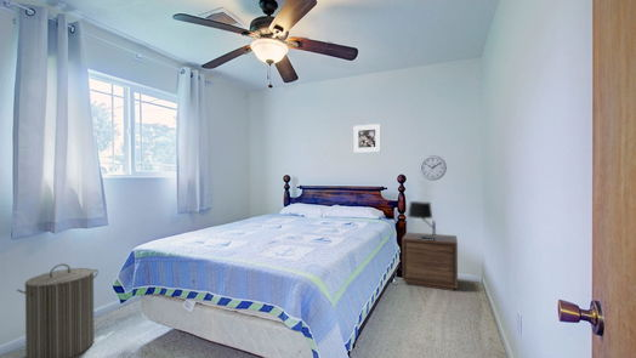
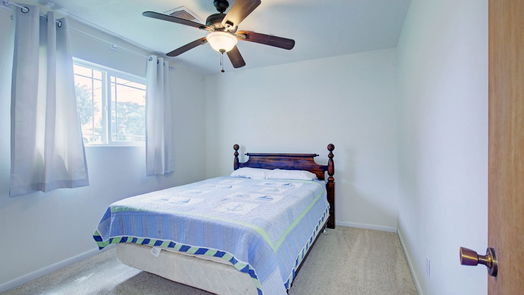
- nightstand (430, 258)
- laundry hamper (61, 306)
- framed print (367, 138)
- wall clock (432, 167)
- table lamp (422, 218)
